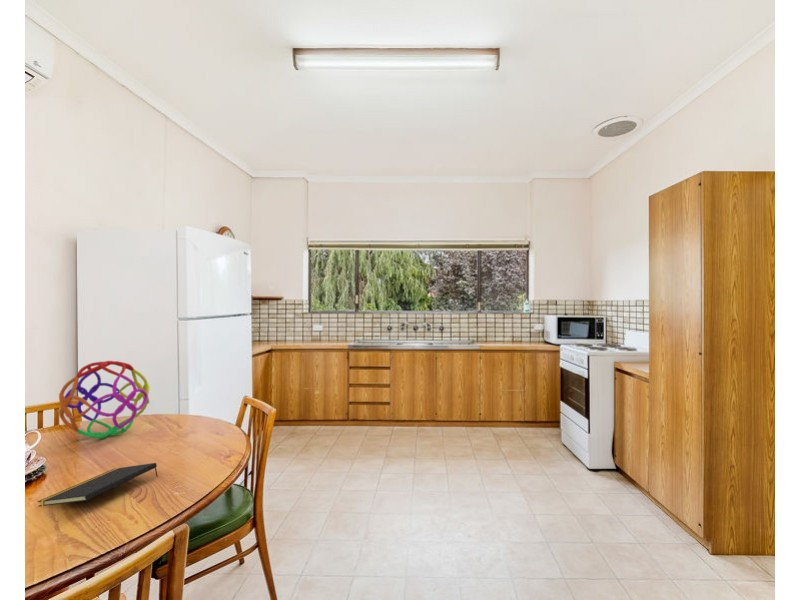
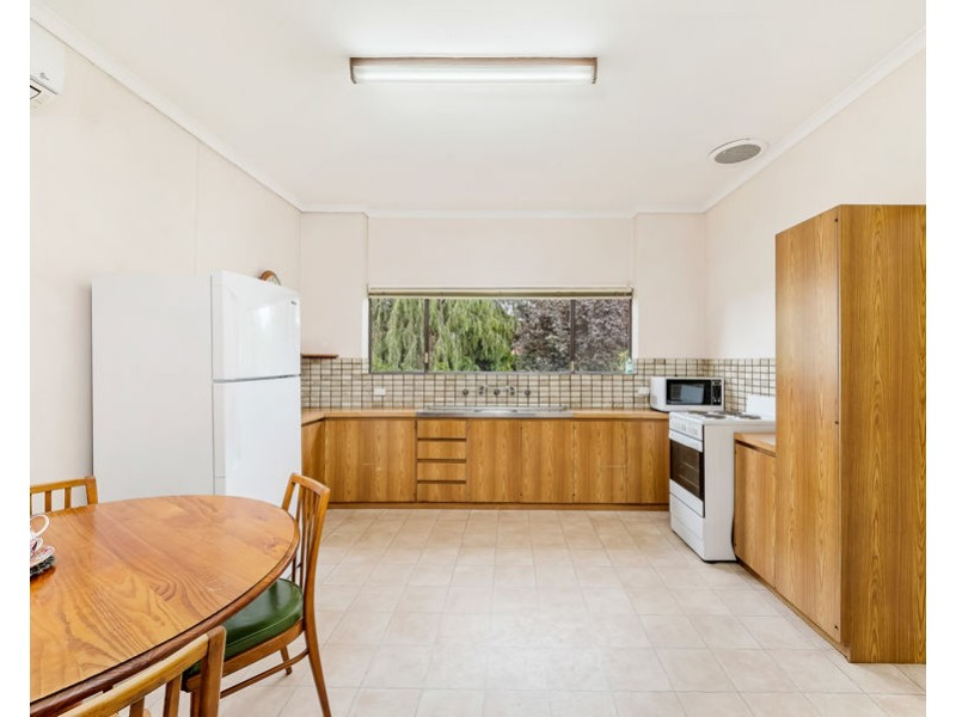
- decorative orb (106, 399)
- notepad (101, 483)
